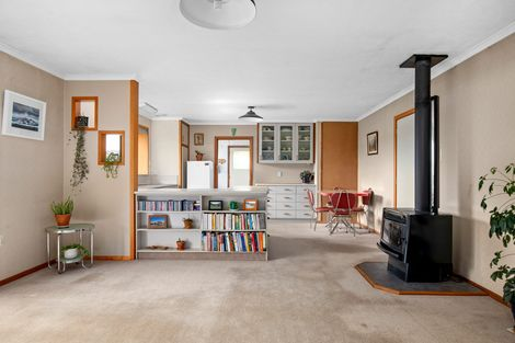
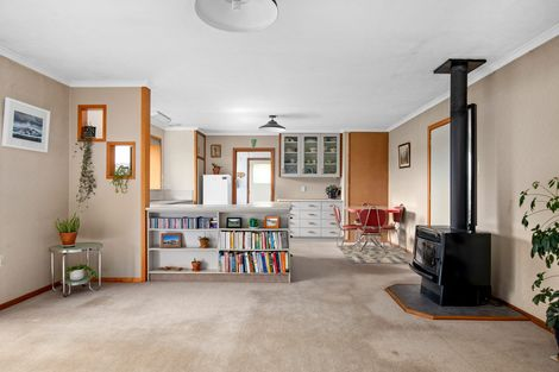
+ rug (375, 252)
